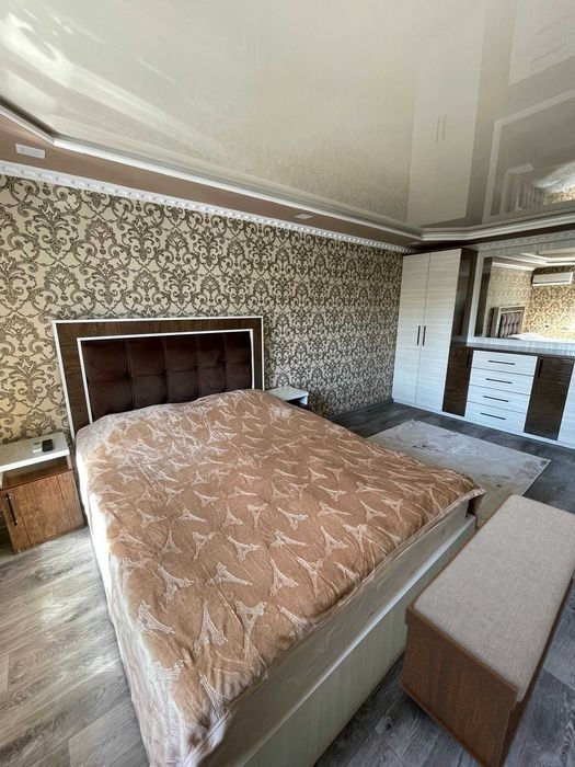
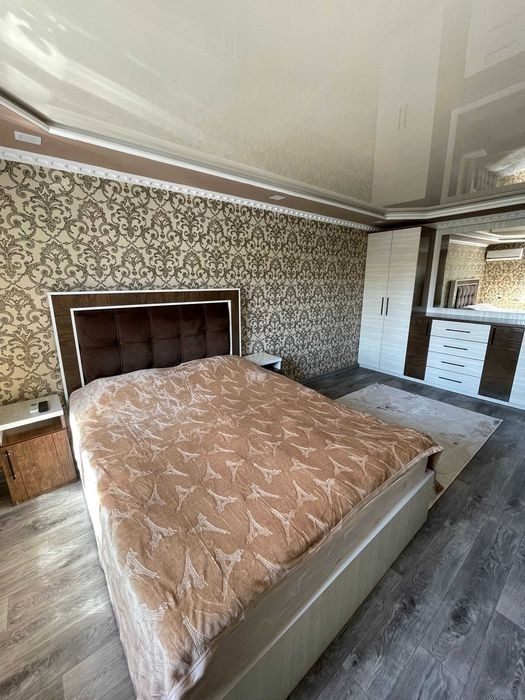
- bench (507, 594)
